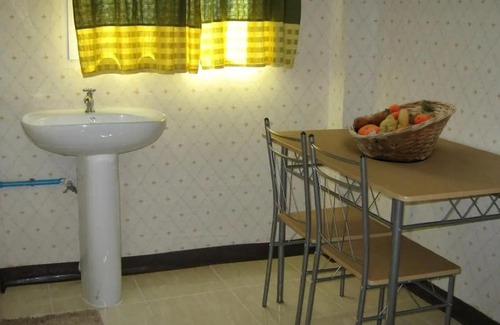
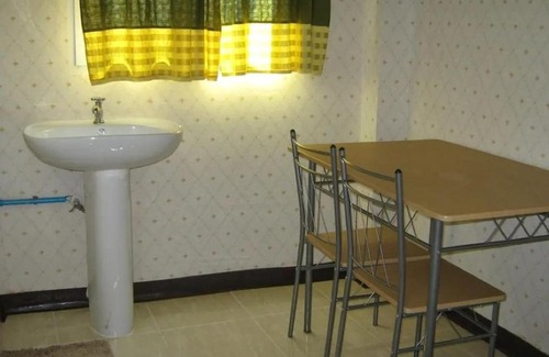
- fruit basket (400, 127)
